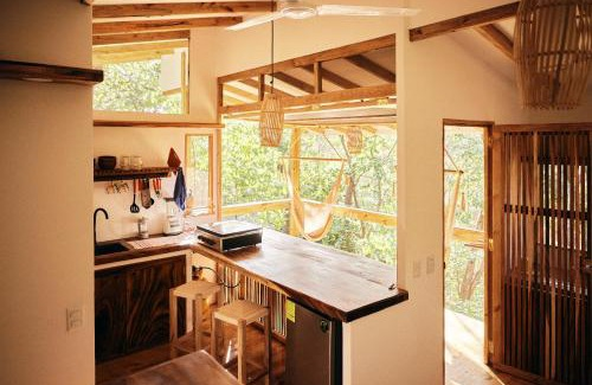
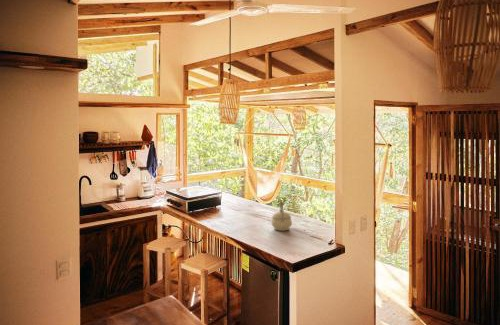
+ kettle (281, 214)
